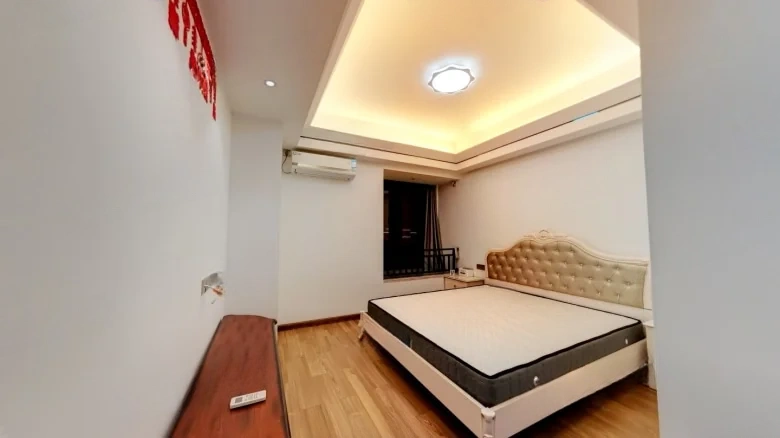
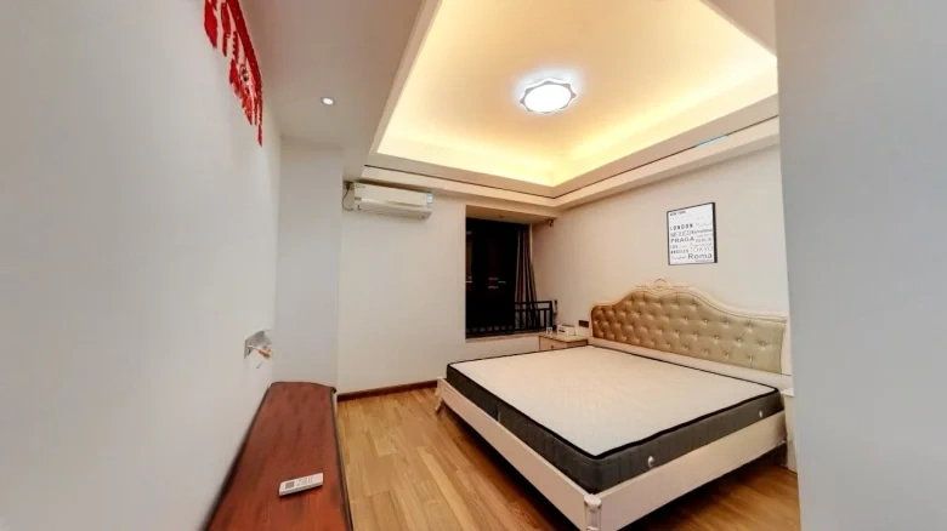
+ wall art (690, 235)
